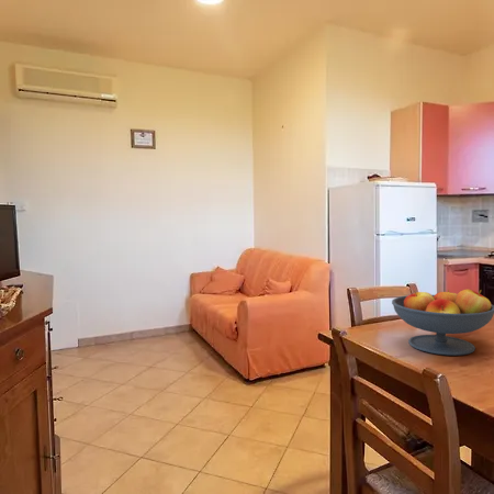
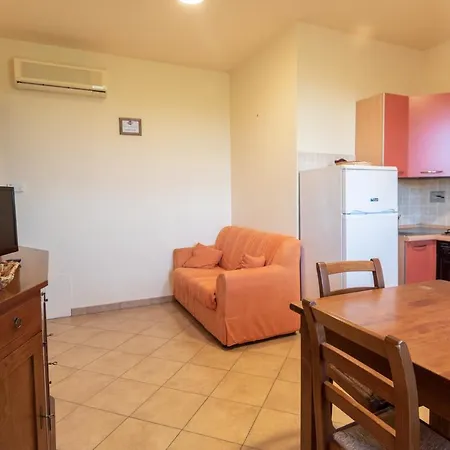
- fruit bowl (440, 316)
